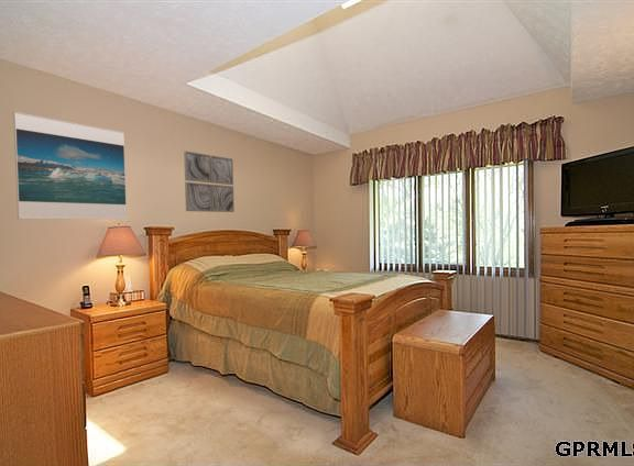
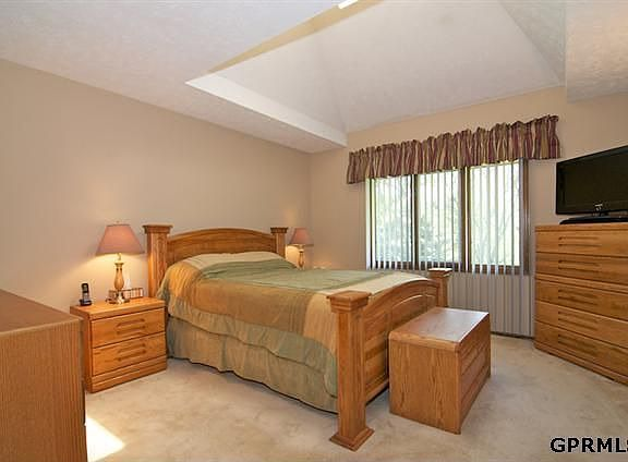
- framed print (76, 170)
- wall art (210, 182)
